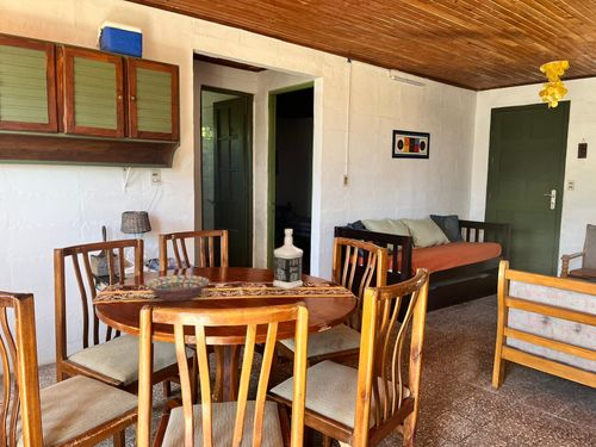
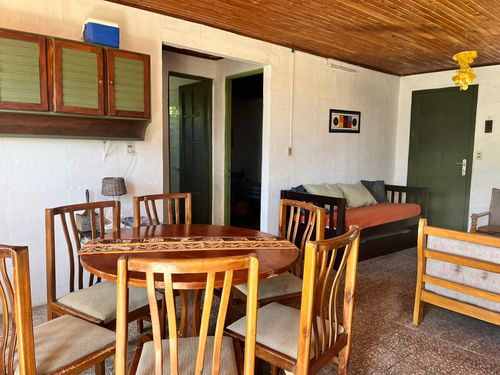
- bottle (287, 257)
- decorative bowl (178, 288)
